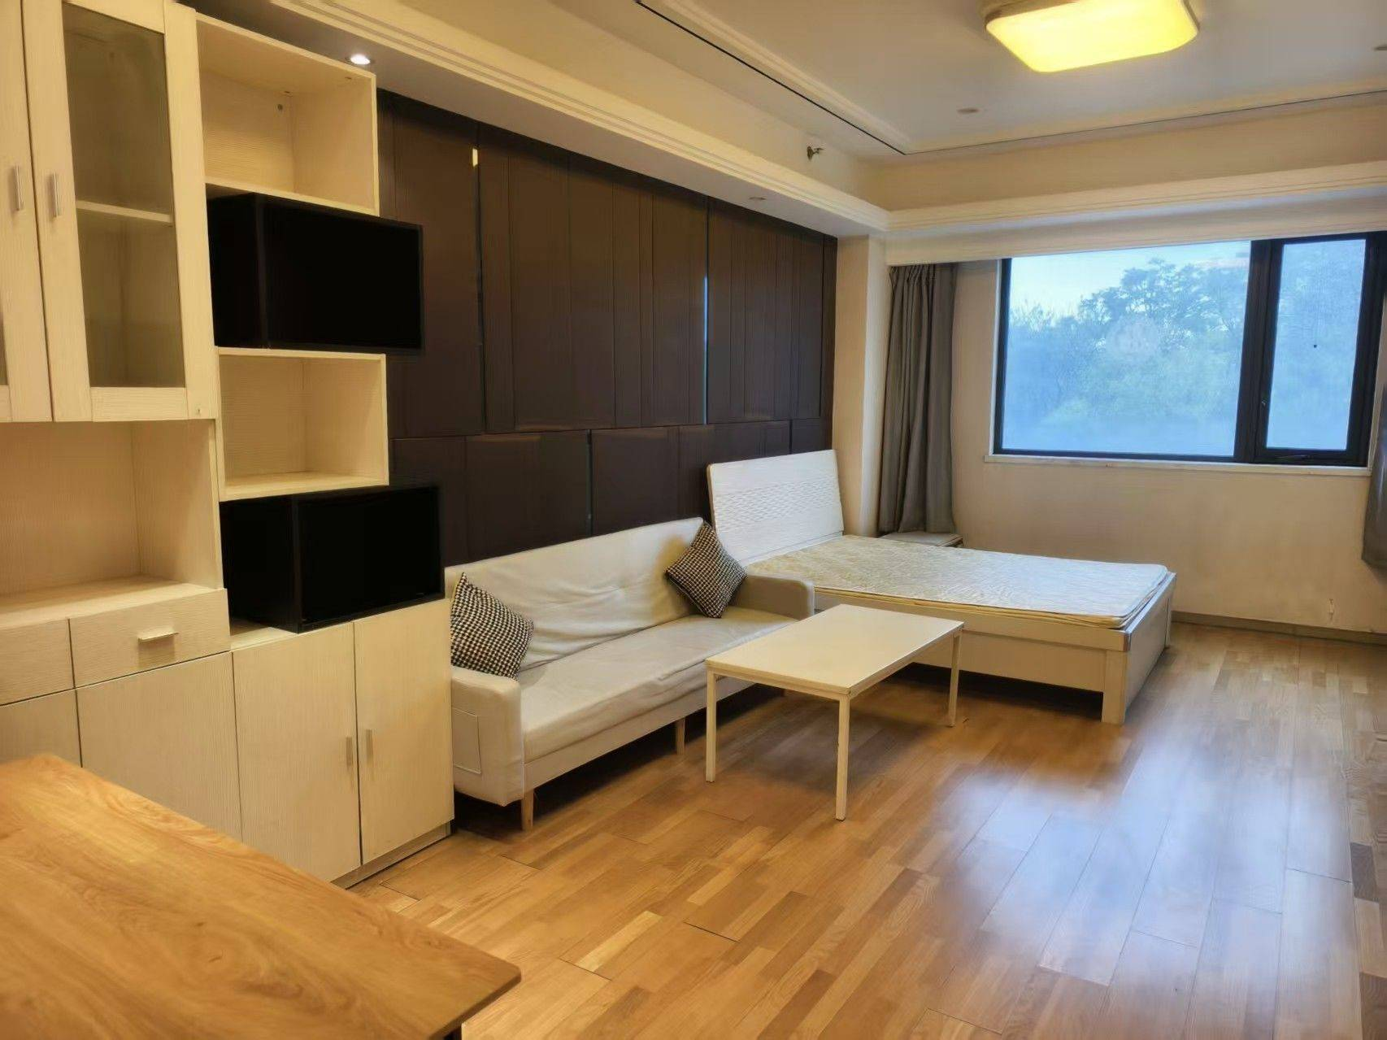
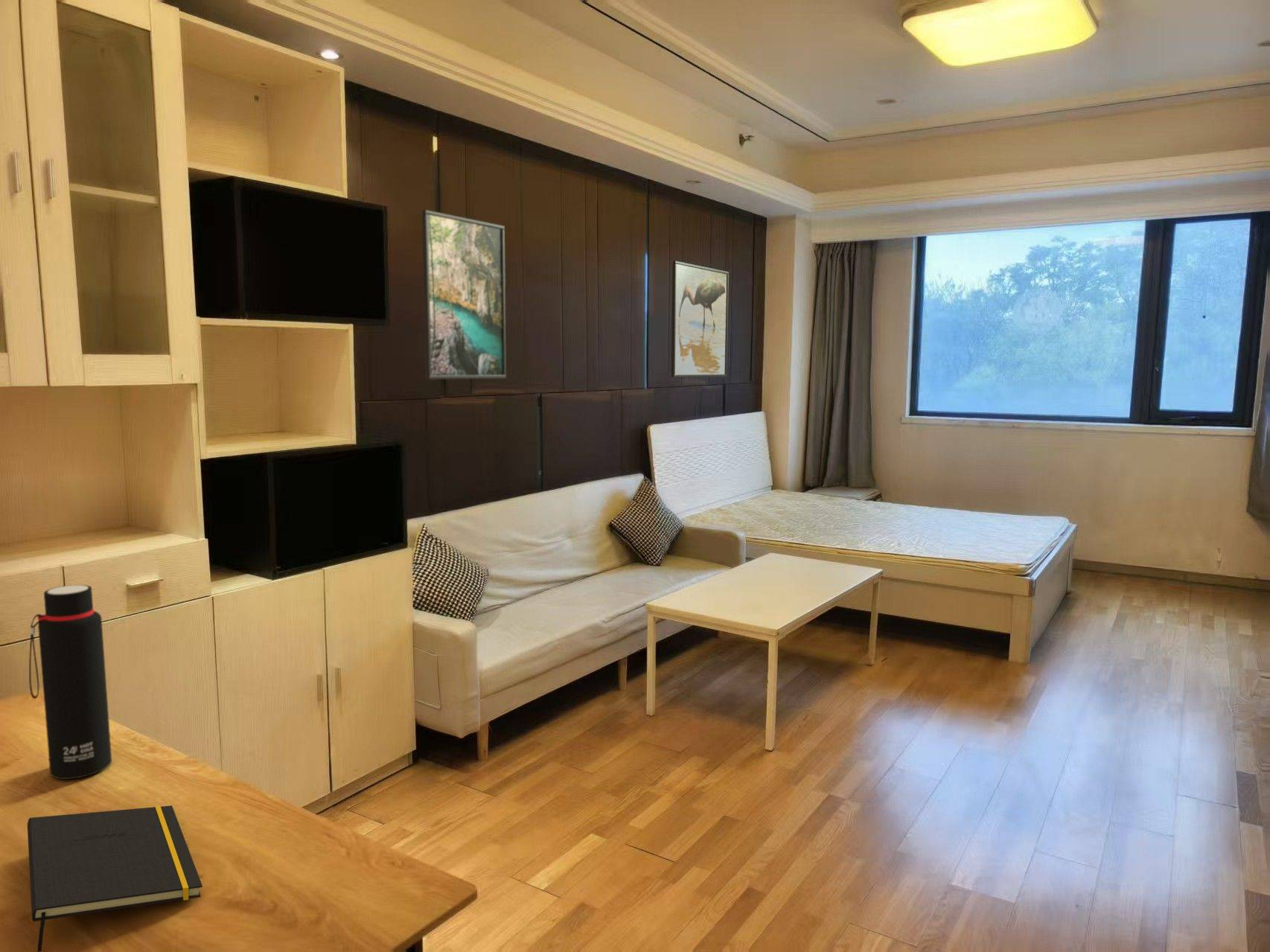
+ water bottle (68, 680)
+ notepad (111, 855)
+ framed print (701, 322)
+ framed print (466, 299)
